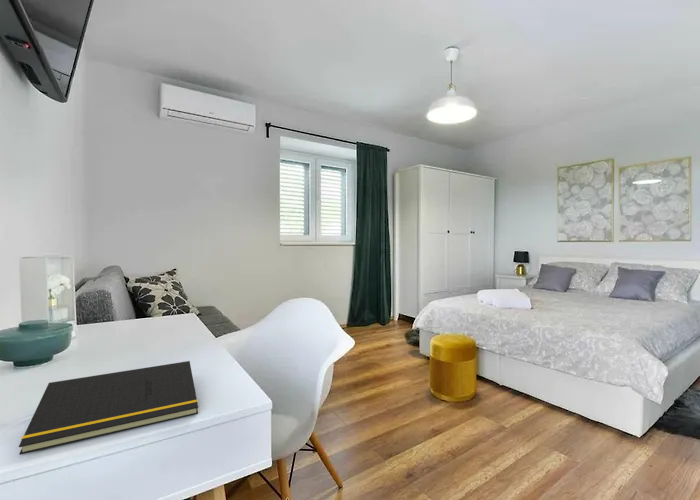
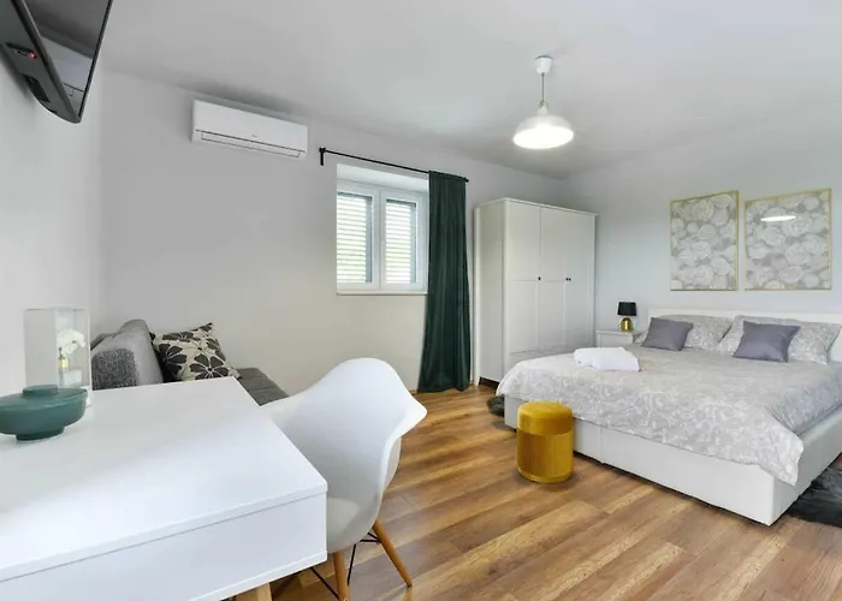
- notepad (122, 397)
